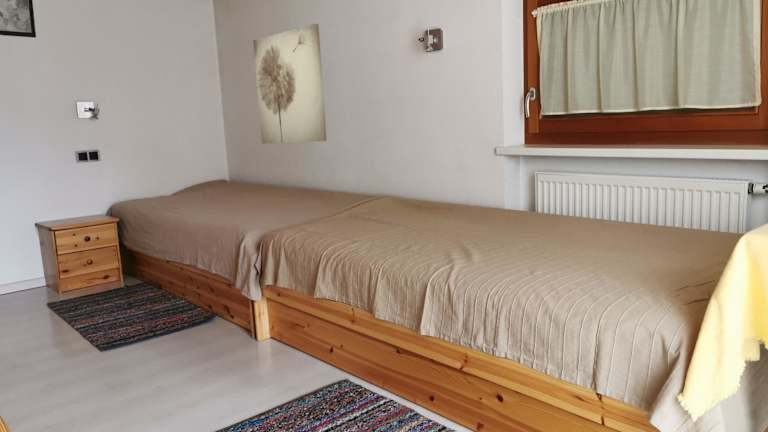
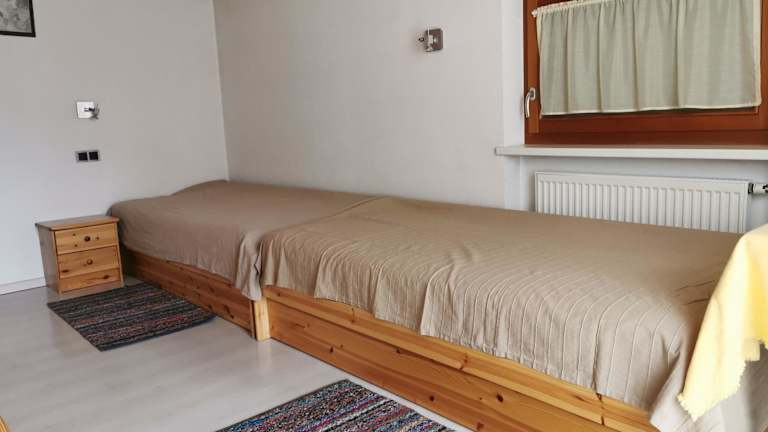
- wall art (288, 88)
